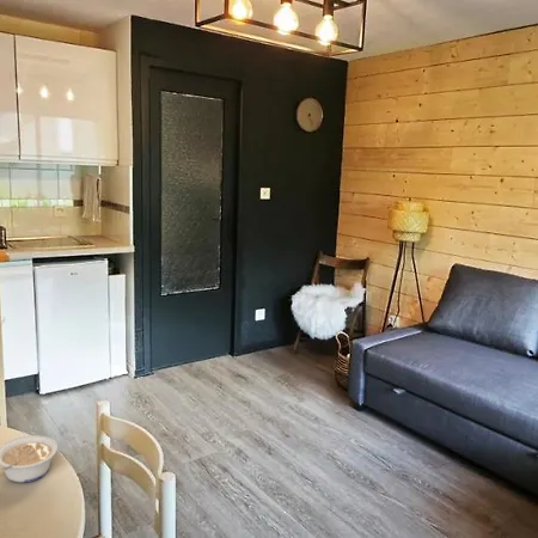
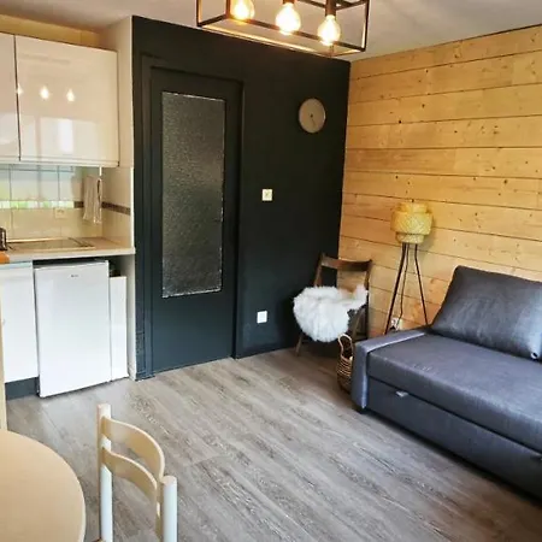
- legume (27, 459)
